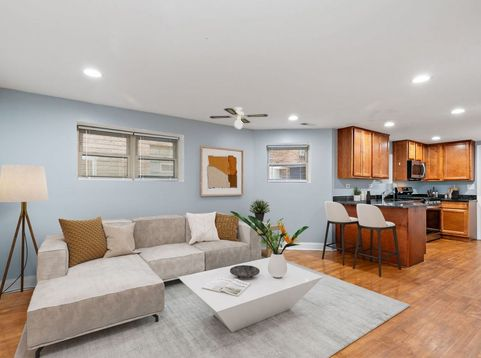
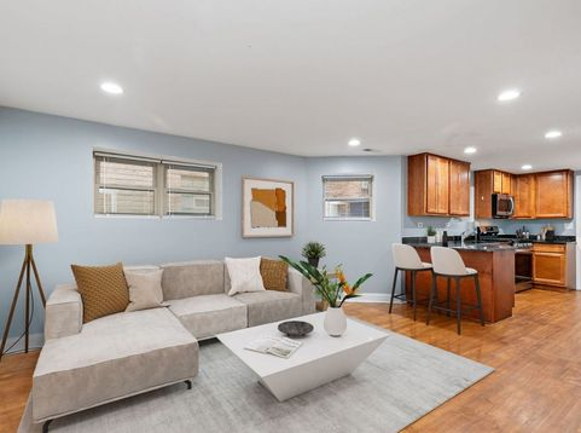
- ceiling fan (238, 118)
